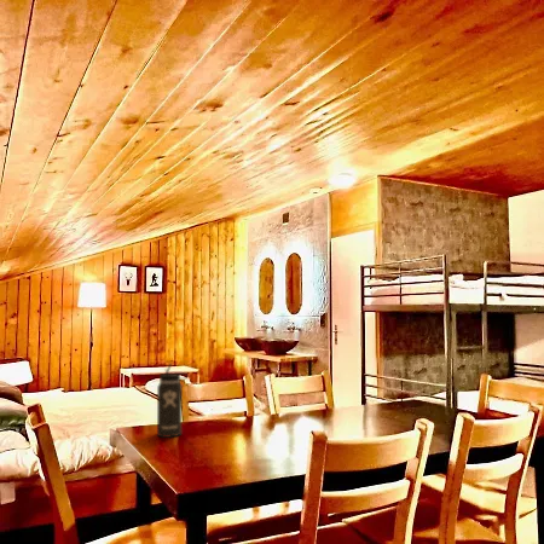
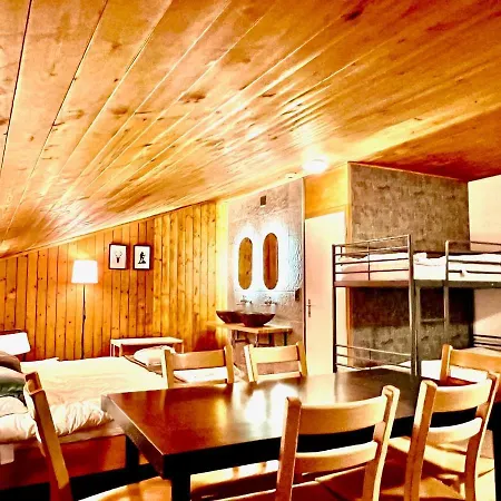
- thermos bottle (172, 398)
